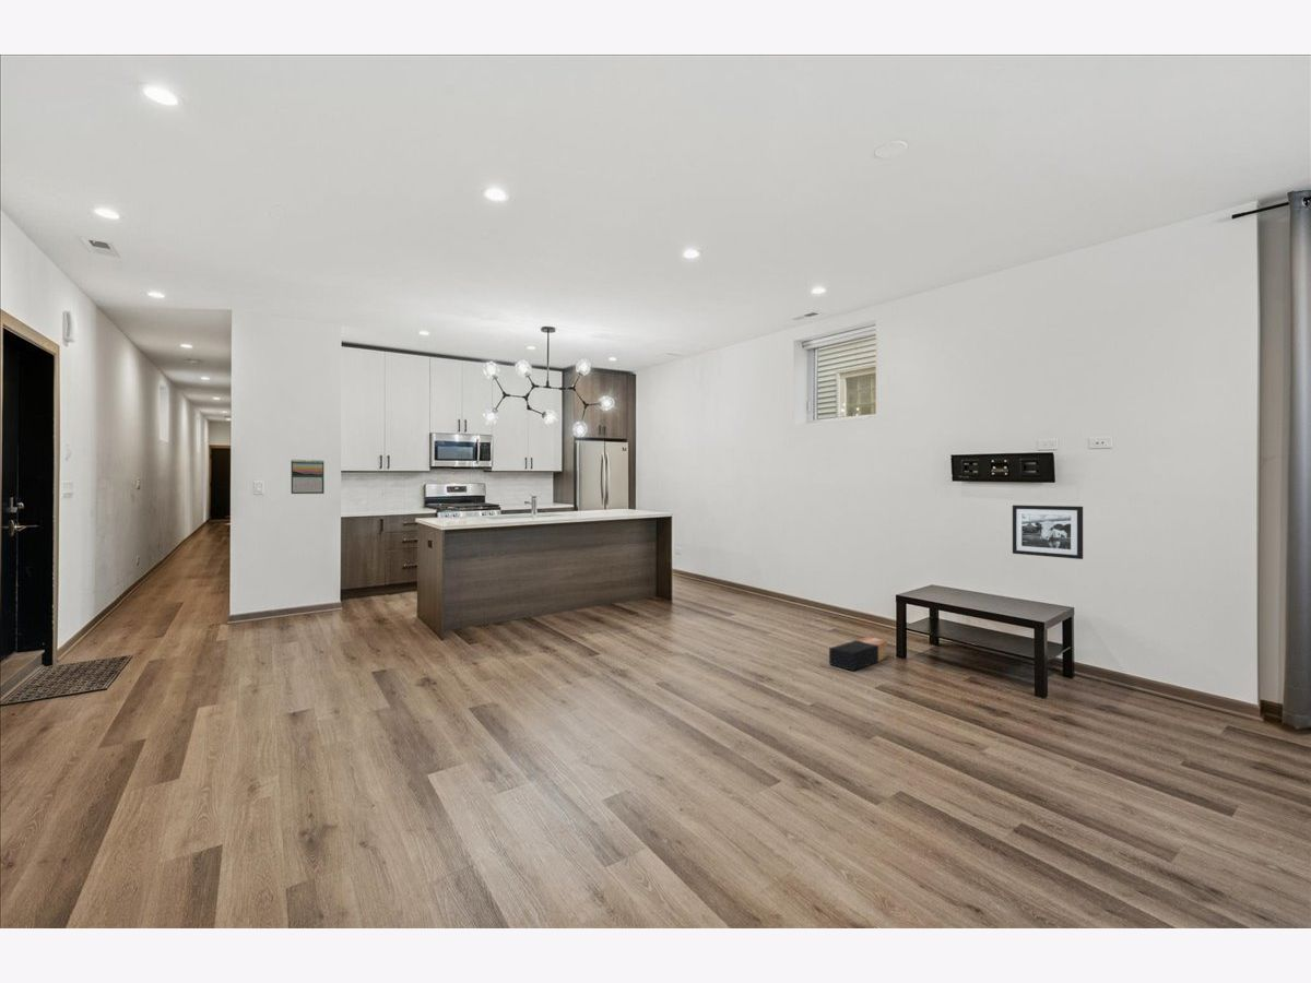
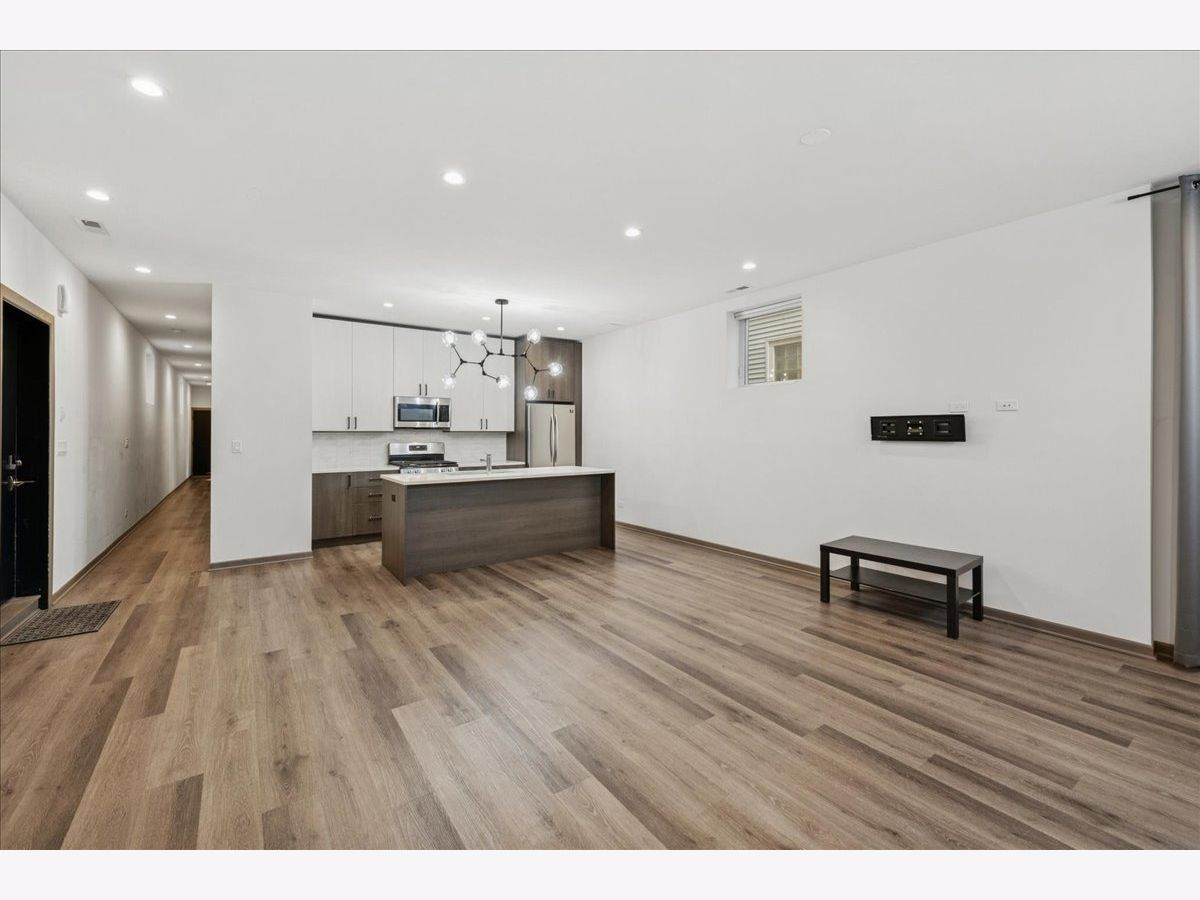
- picture frame (1046, 531)
- calendar (307, 476)
- cardboard box (860, 652)
